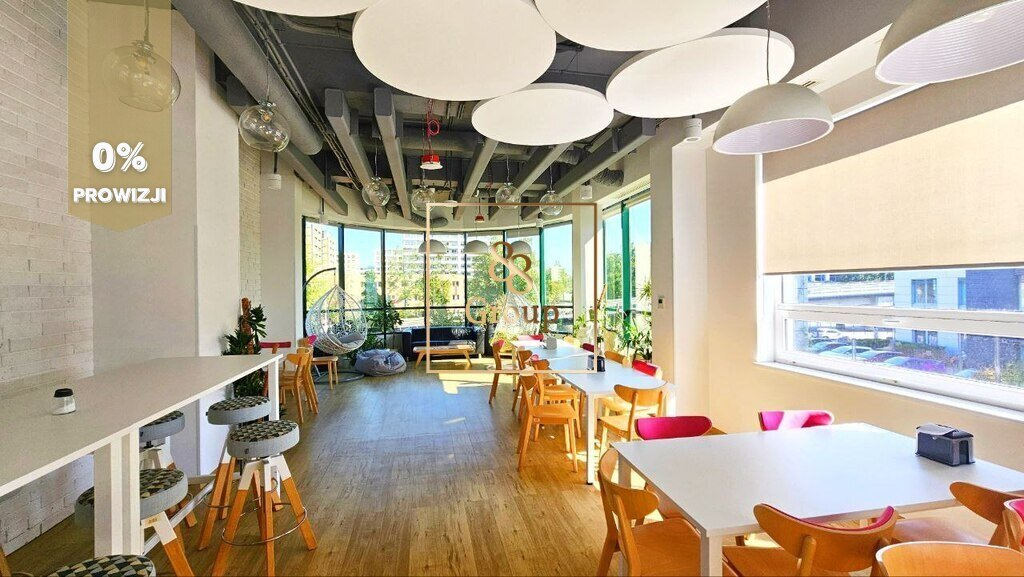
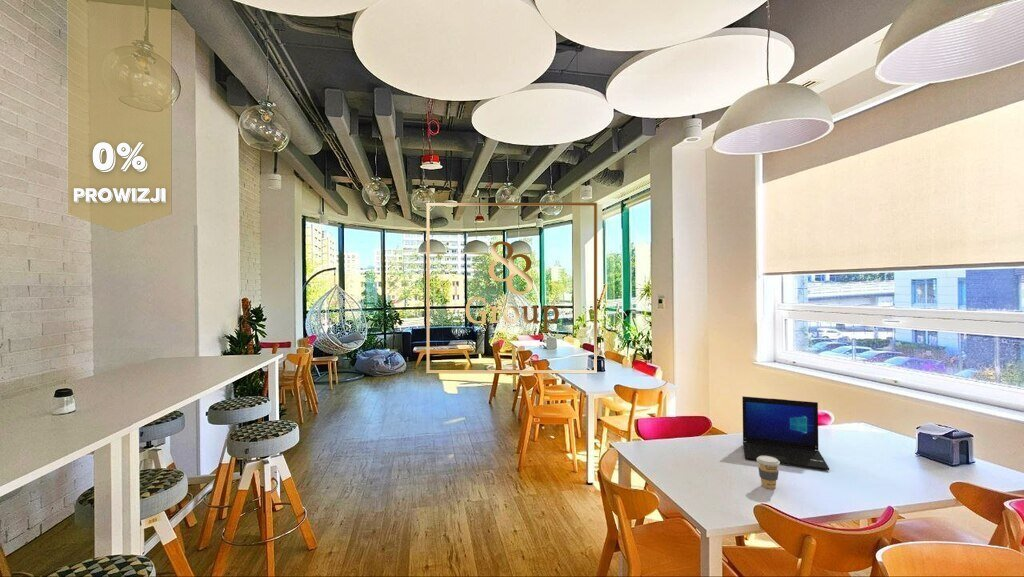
+ coffee cup (768, 472)
+ laptop (782, 430)
